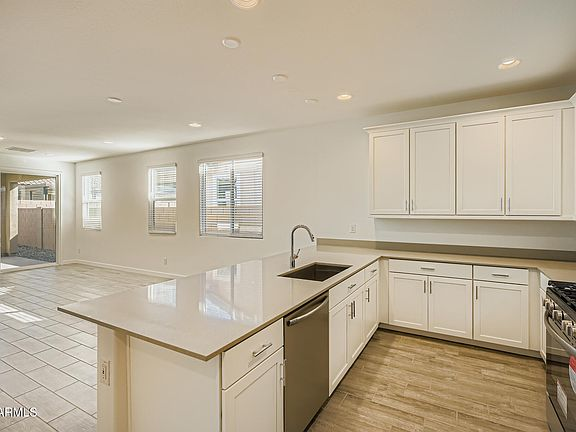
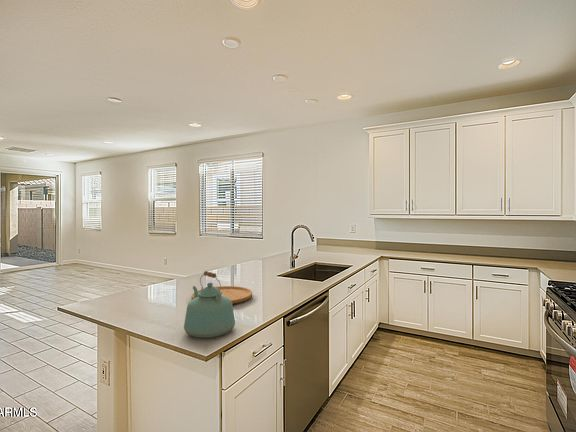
+ kettle (207, 300)
+ cutting board (222, 295)
